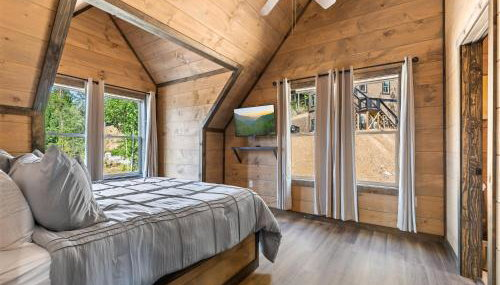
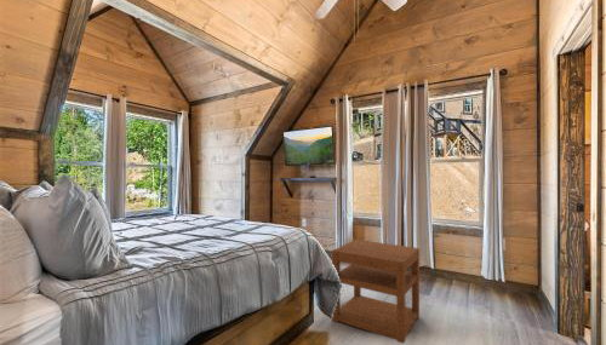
+ nightstand (376, 283)
